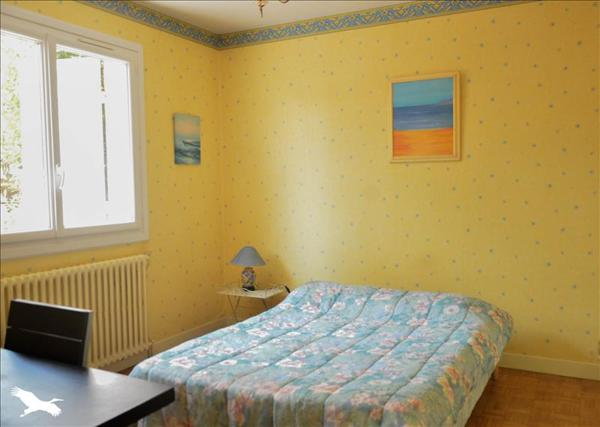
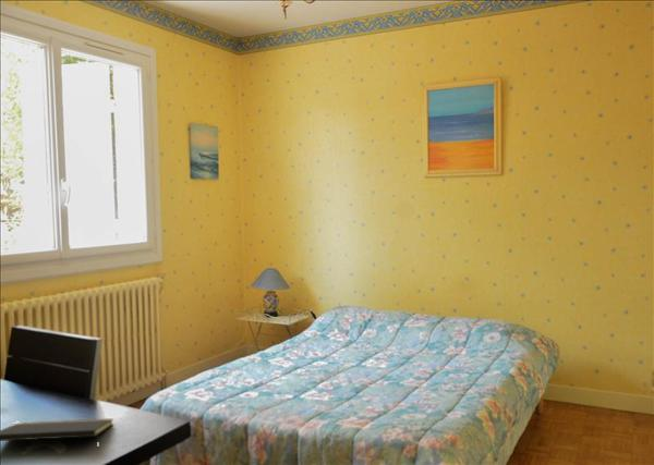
+ notepad (55, 429)
